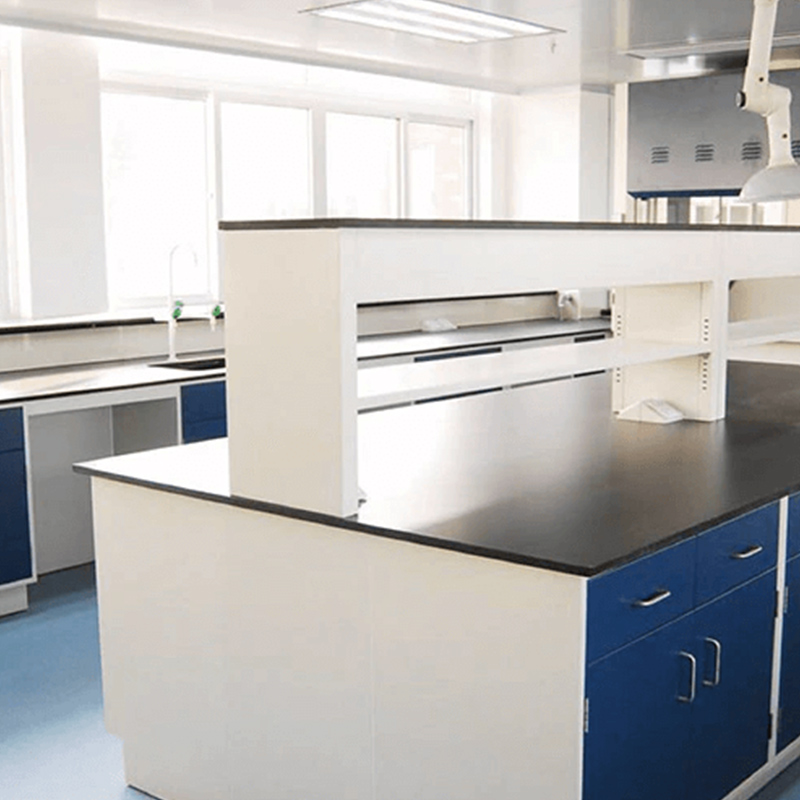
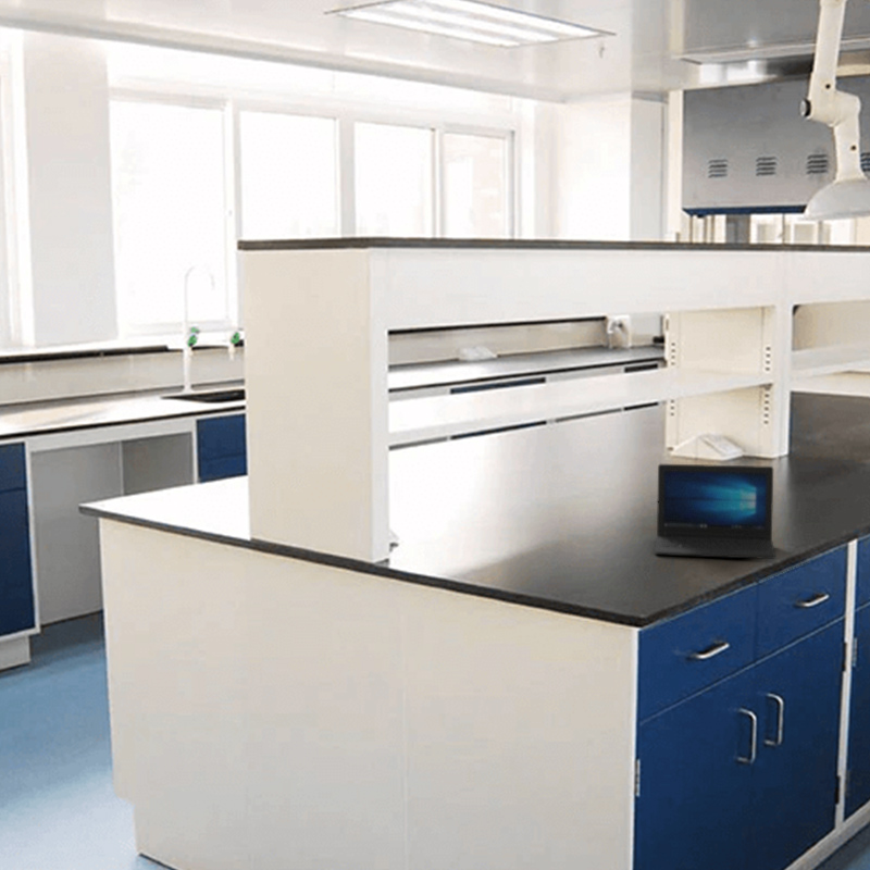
+ laptop (714, 509)
